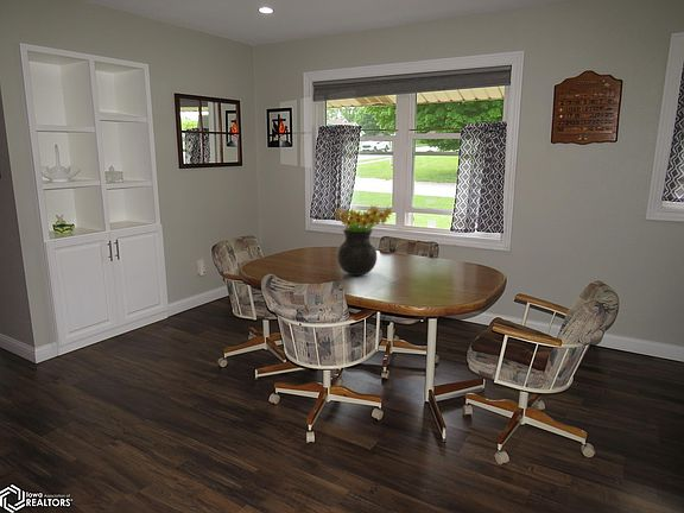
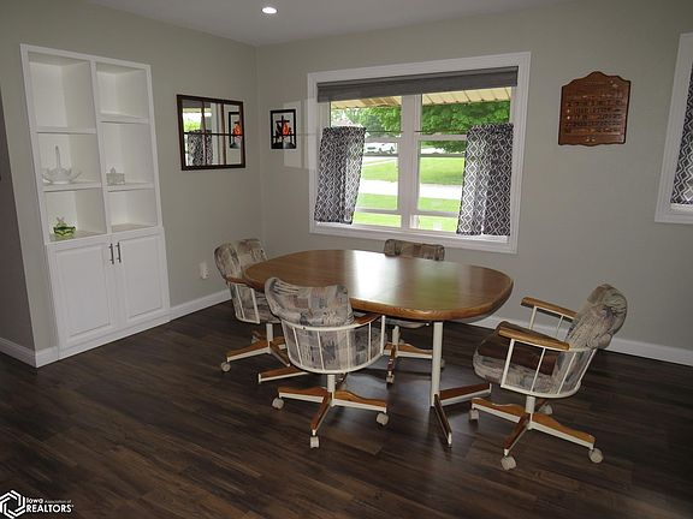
- flower arrangement (362, 240)
